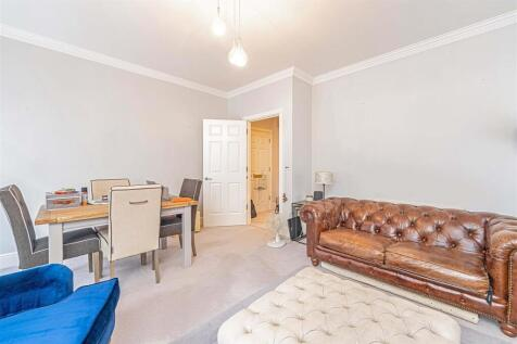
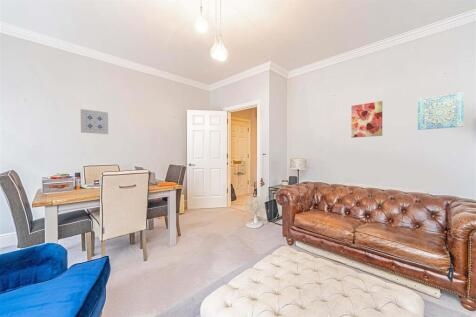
+ wall art (366, 120)
+ wall art (439, 112)
+ wall art (94, 122)
